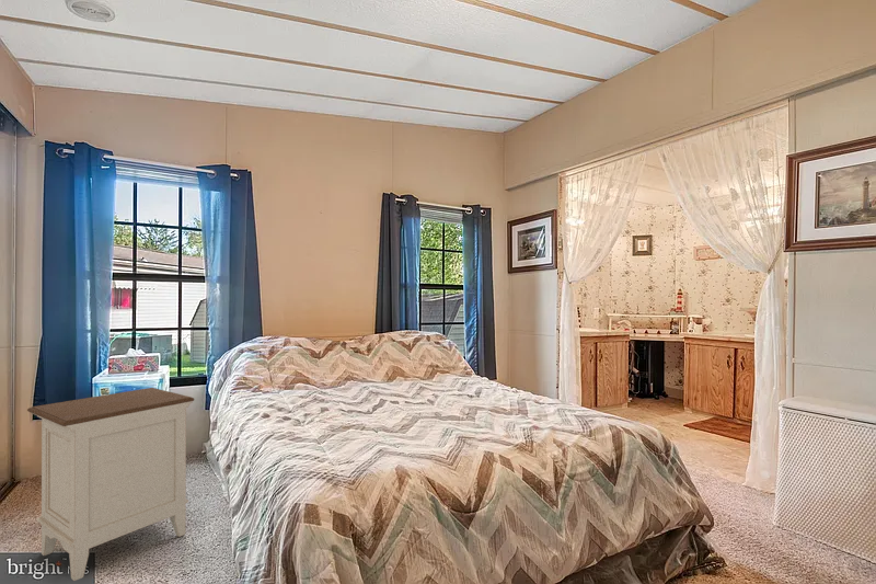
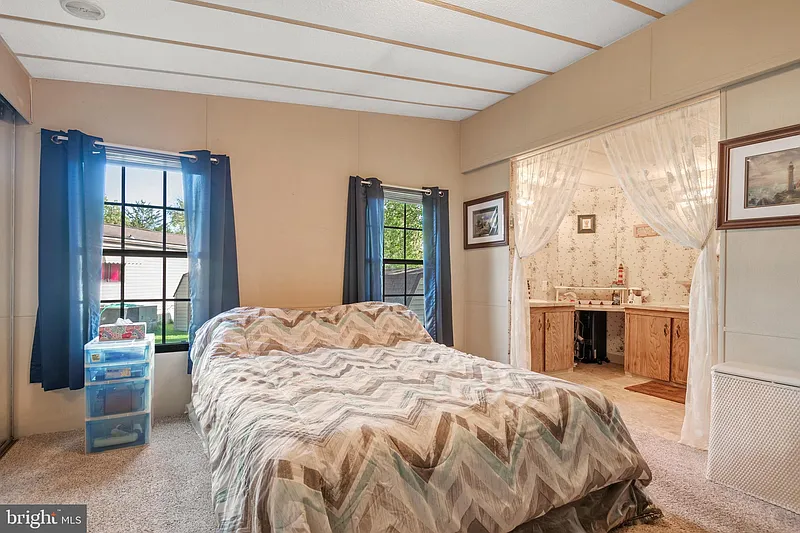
- nightstand (114, 471)
